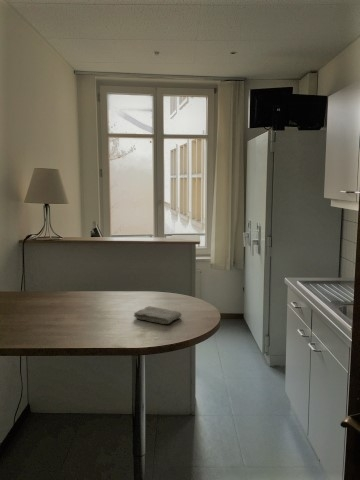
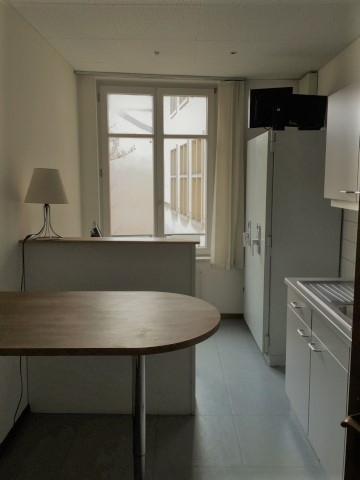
- washcloth (157, 314)
